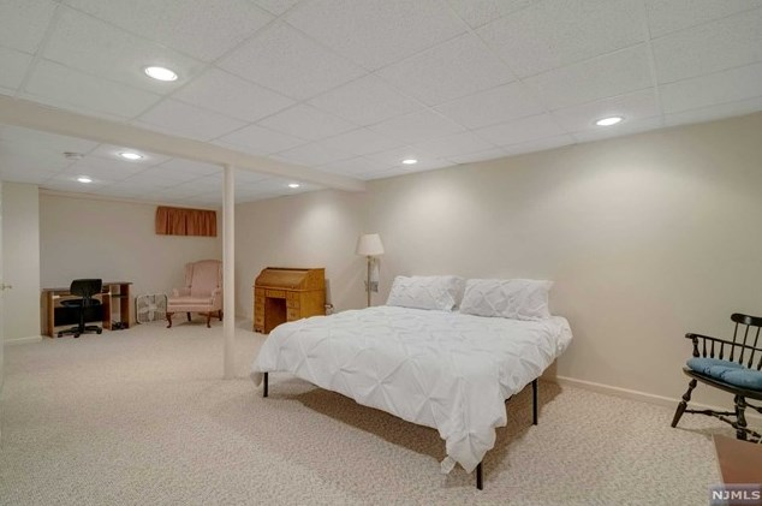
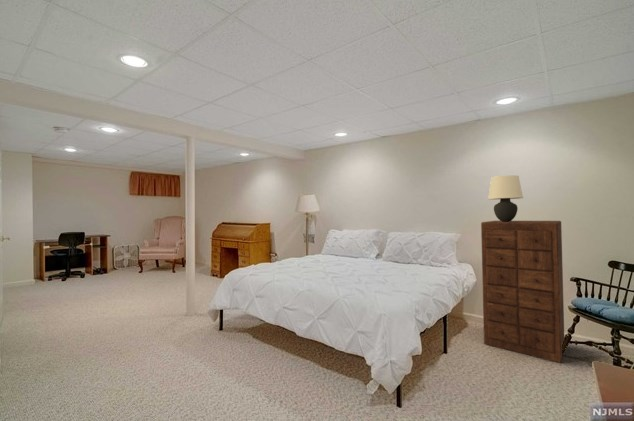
+ table lamp (505, 198)
+ dresser (522, 282)
